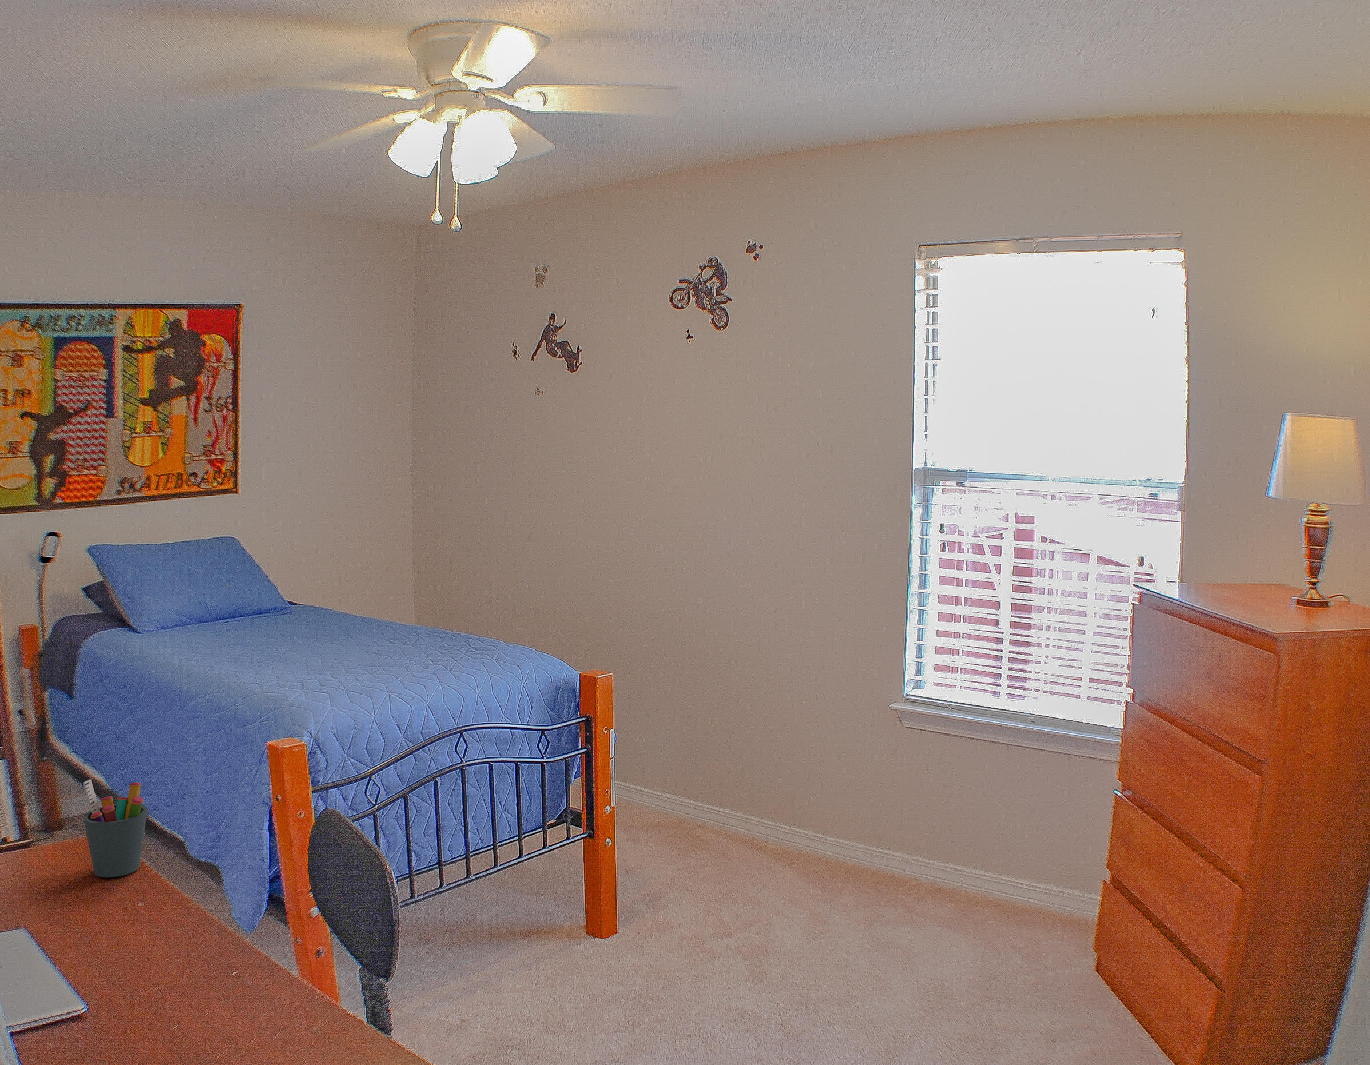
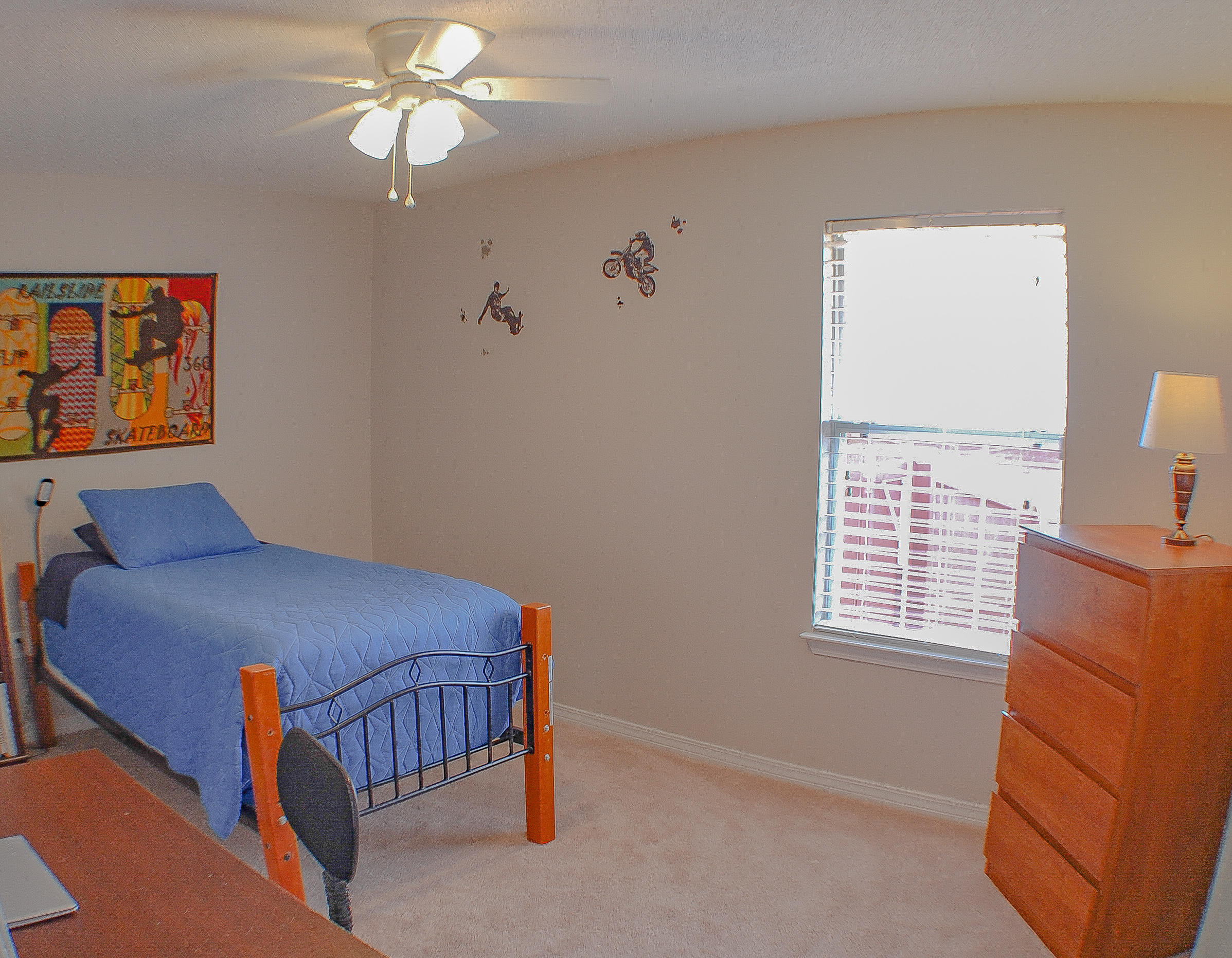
- pen holder (116, 826)
